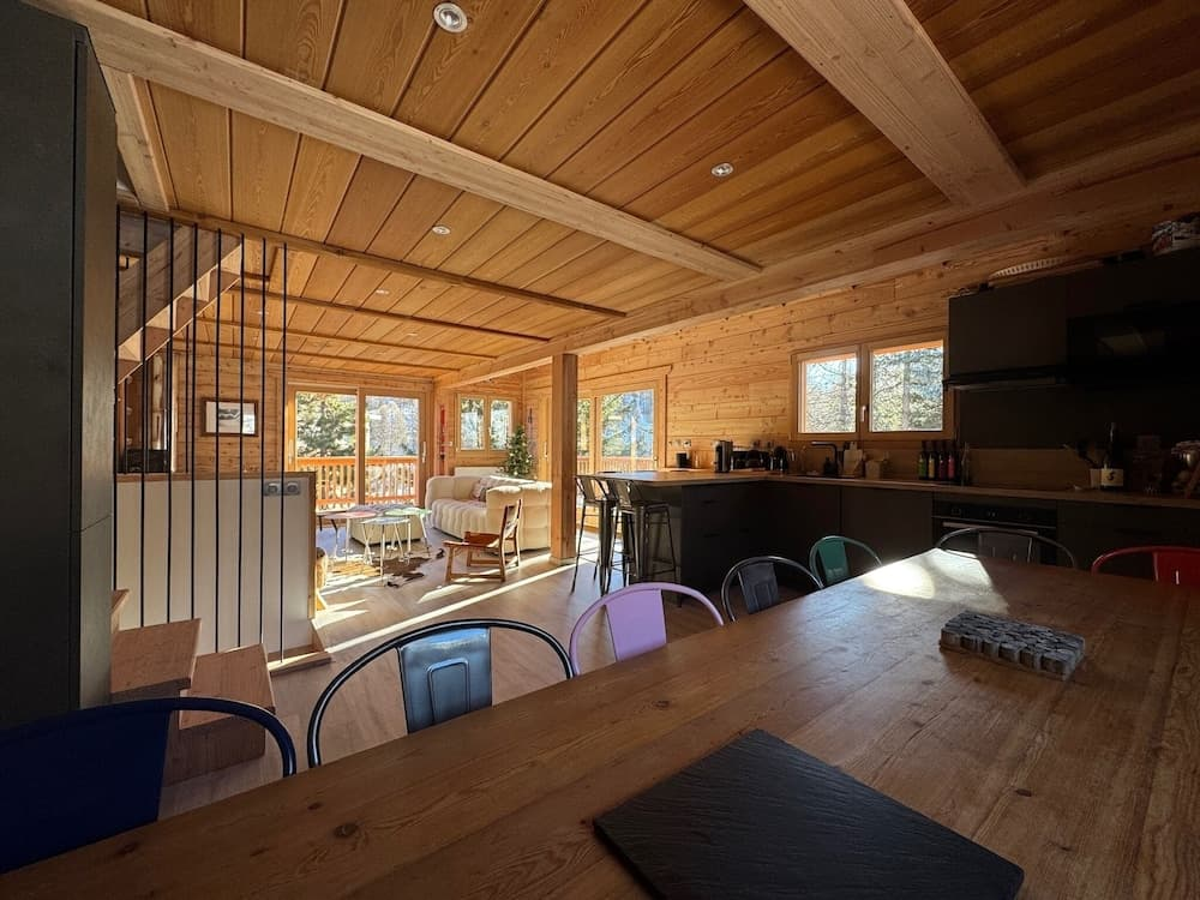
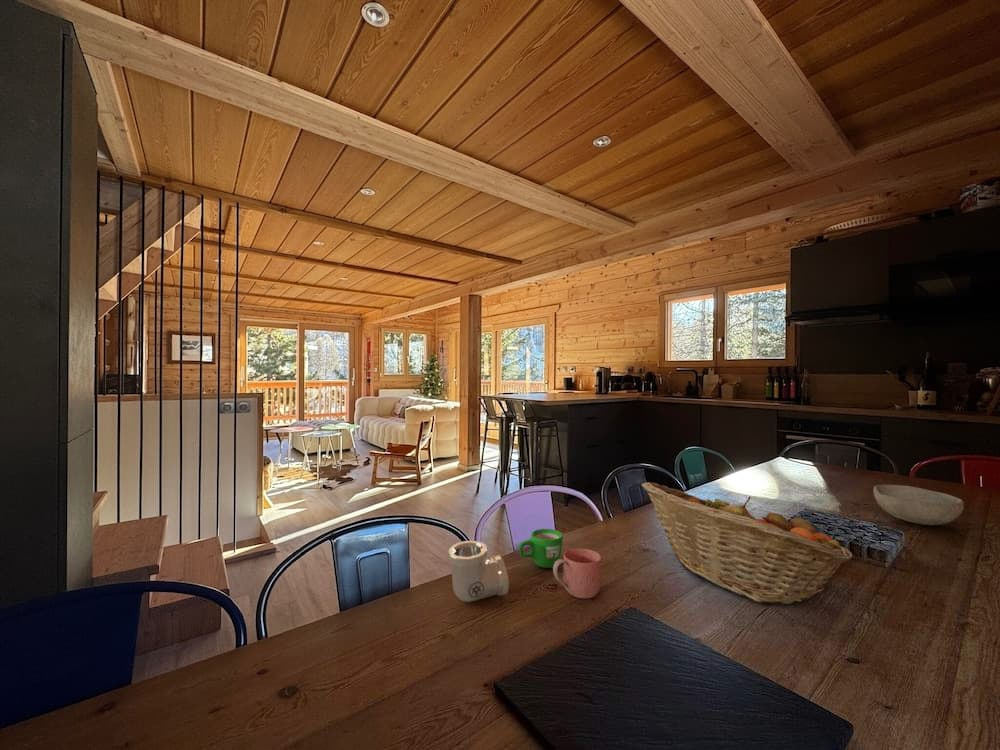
+ pipe fitting (476, 572)
+ mug (540, 549)
+ bowl (916, 506)
+ fruit basket (732, 529)
+ mug (576, 574)
